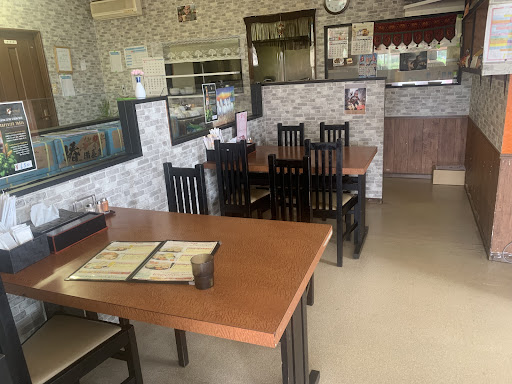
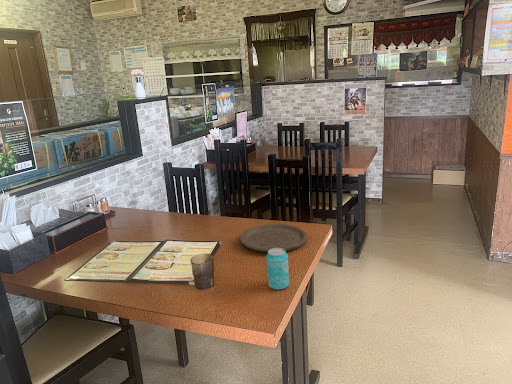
+ beverage can (277, 268)
+ plate (273, 238)
